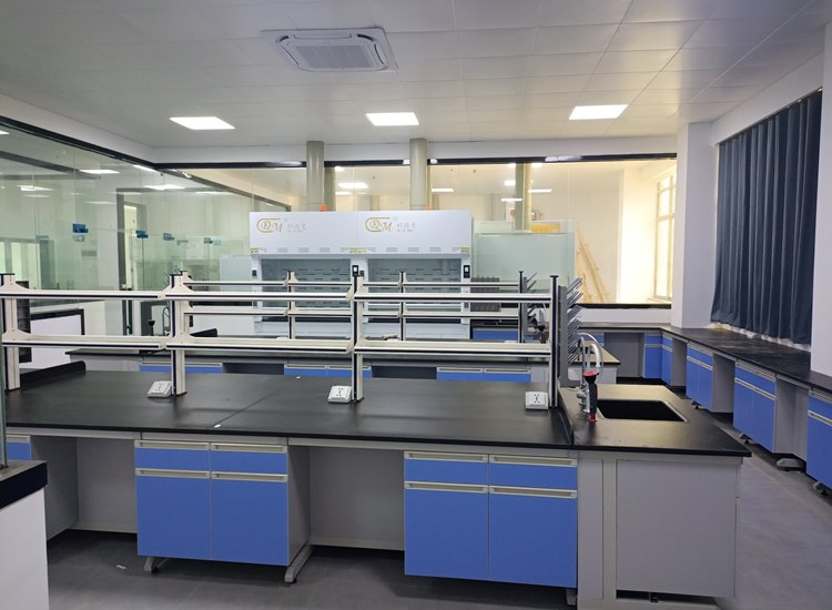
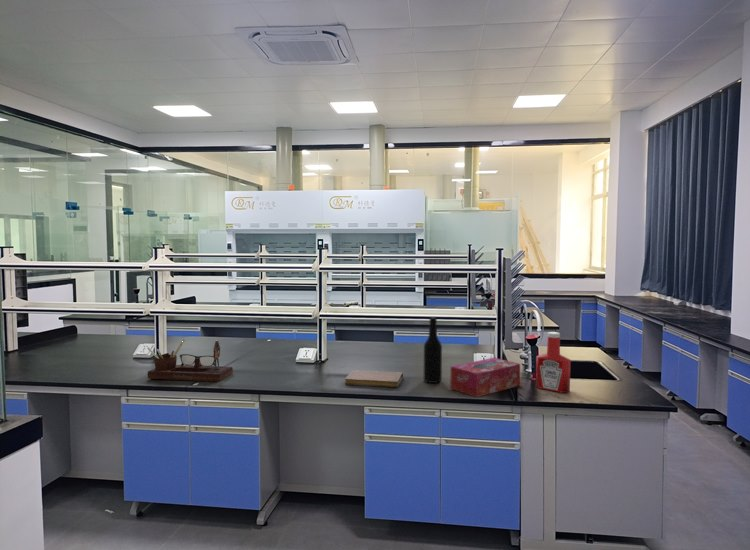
+ desk organizer (188, 357)
+ soap bottle (553, 361)
+ notebook (374, 377)
+ tissue box (485, 376)
+ bottle (432, 349)
